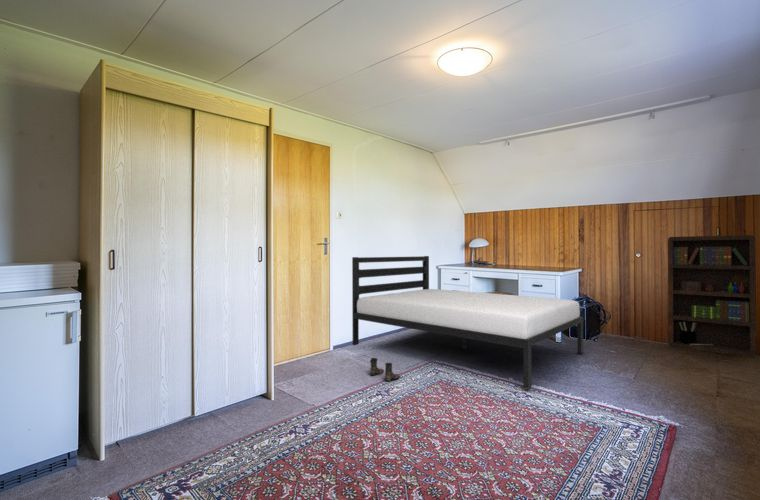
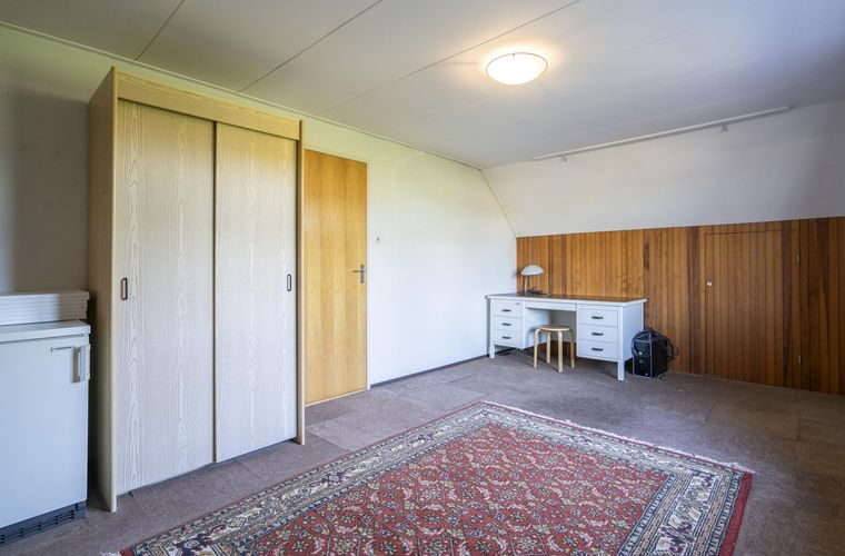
- boots (386, 368)
- bed (462, 302)
- bookcase (709, 293)
